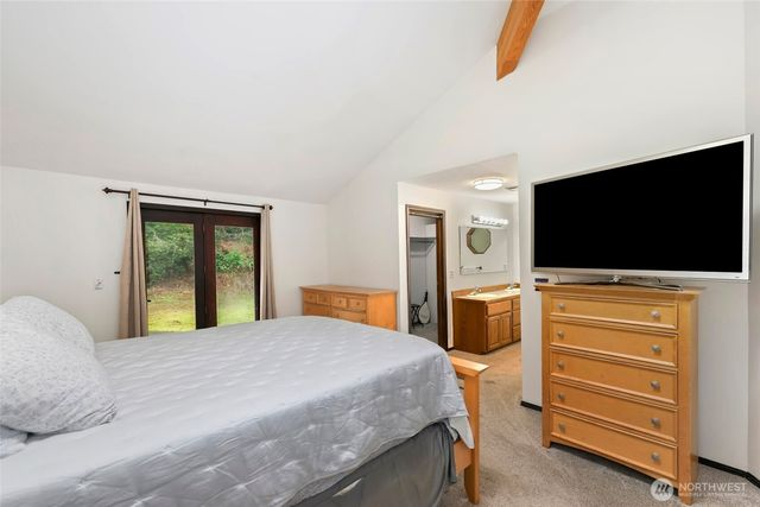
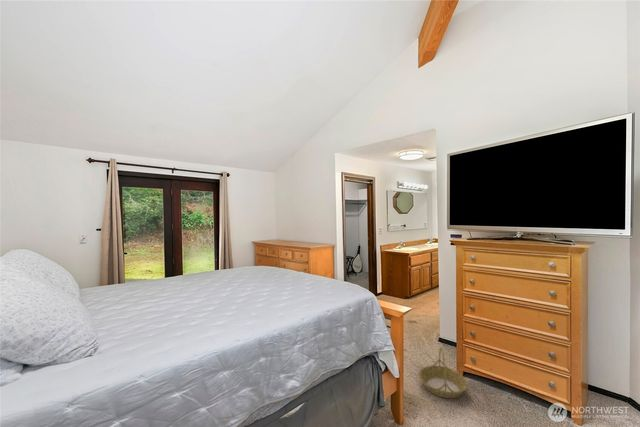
+ basket (442, 368)
